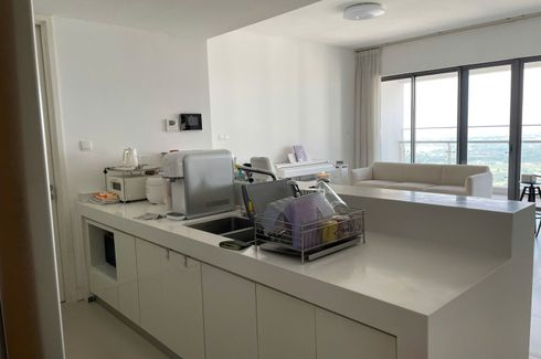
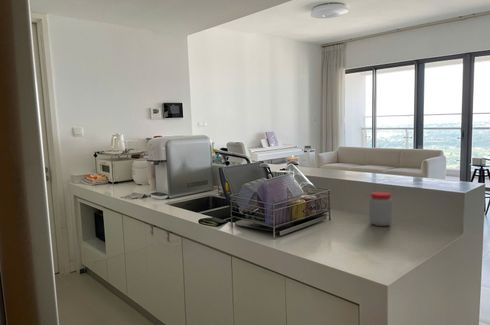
+ jar (380, 208)
